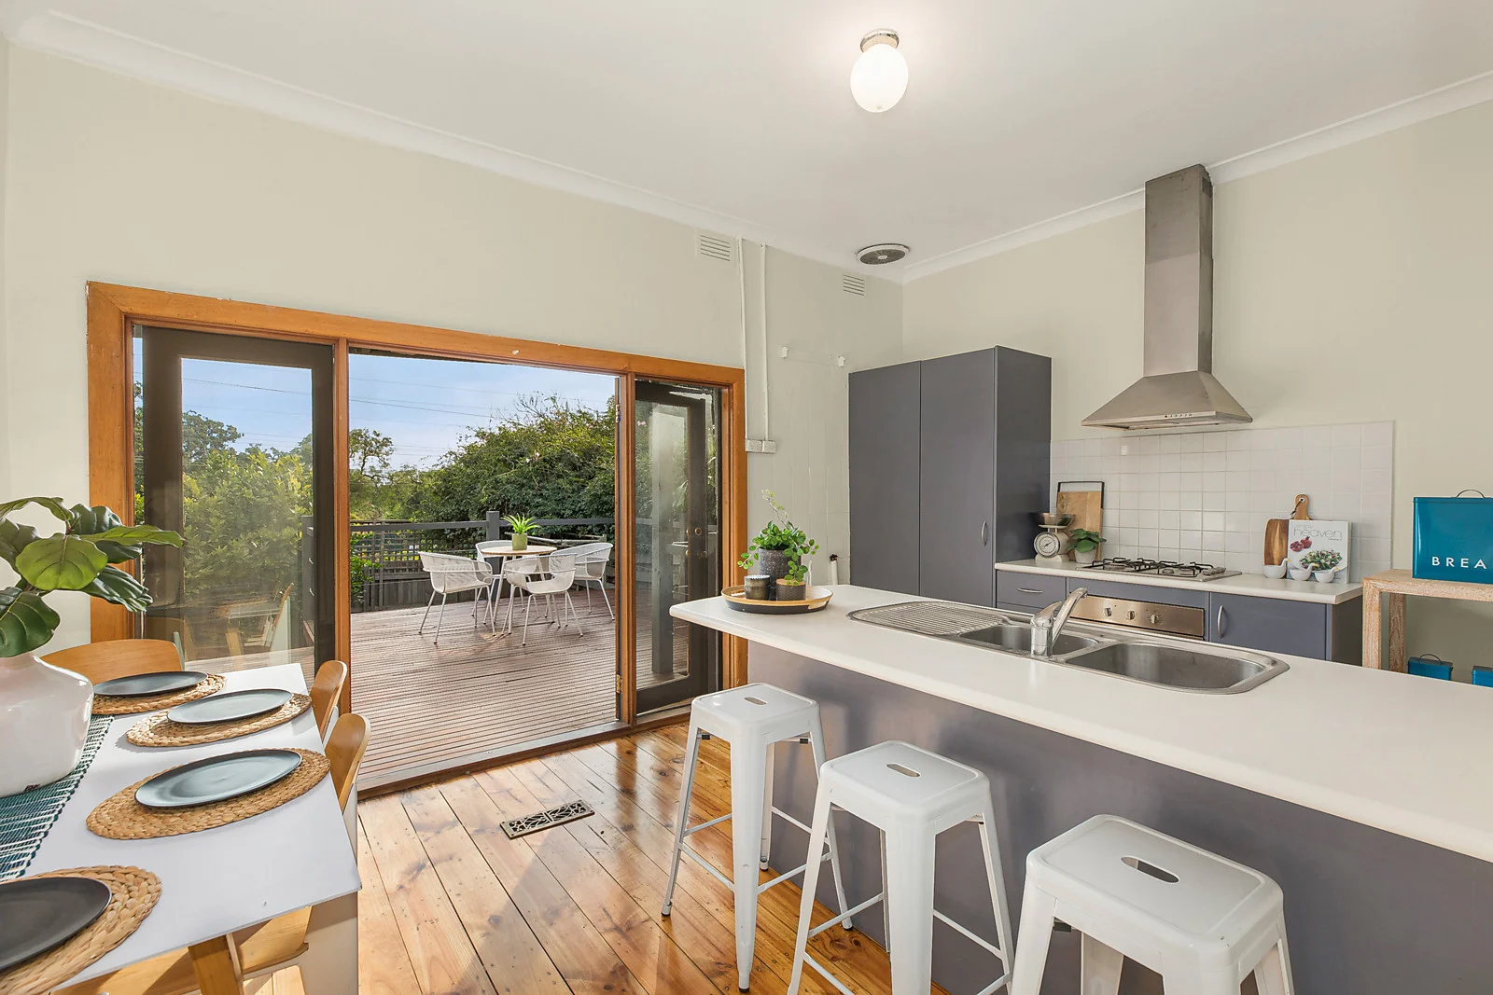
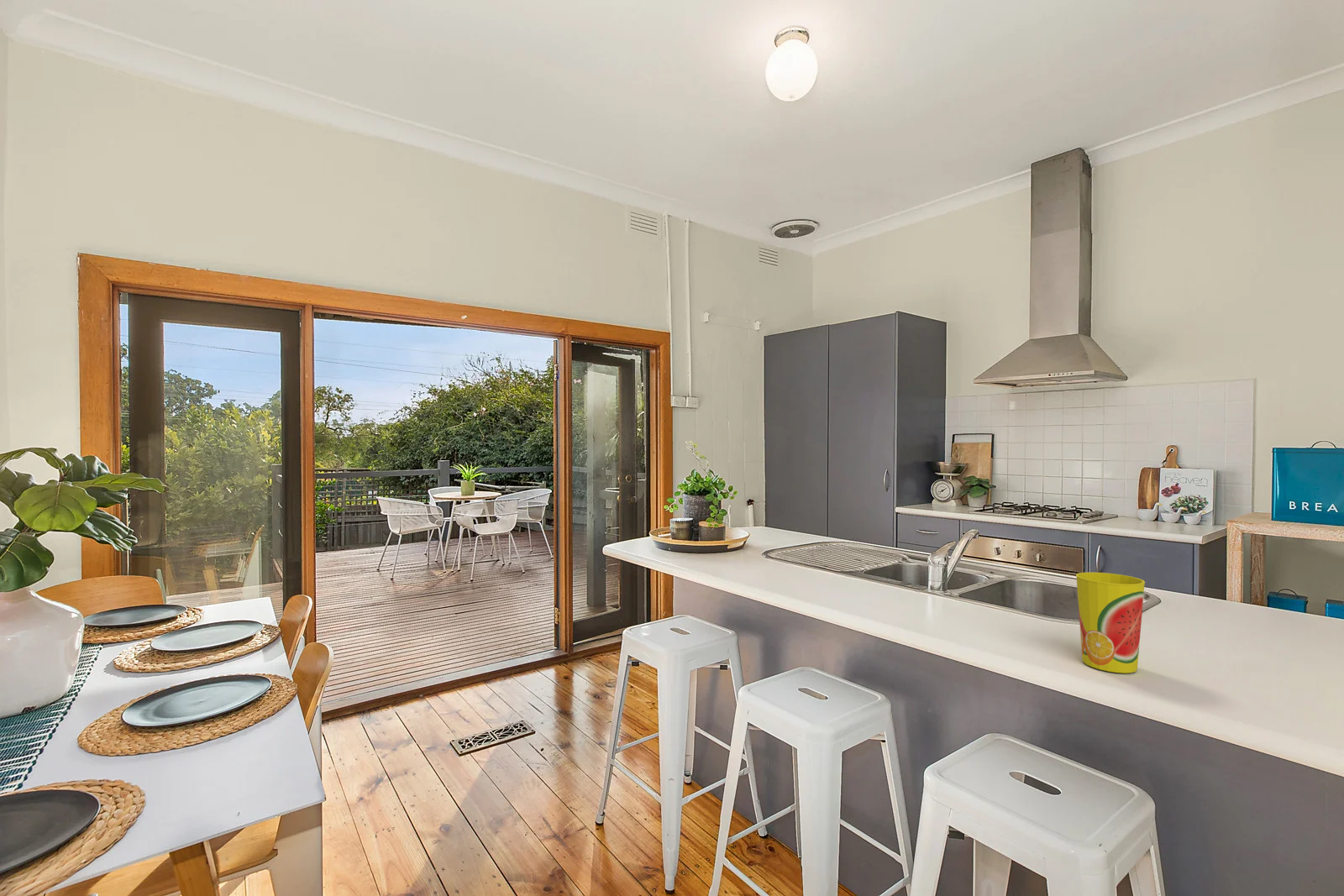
+ cup (1109, 621)
